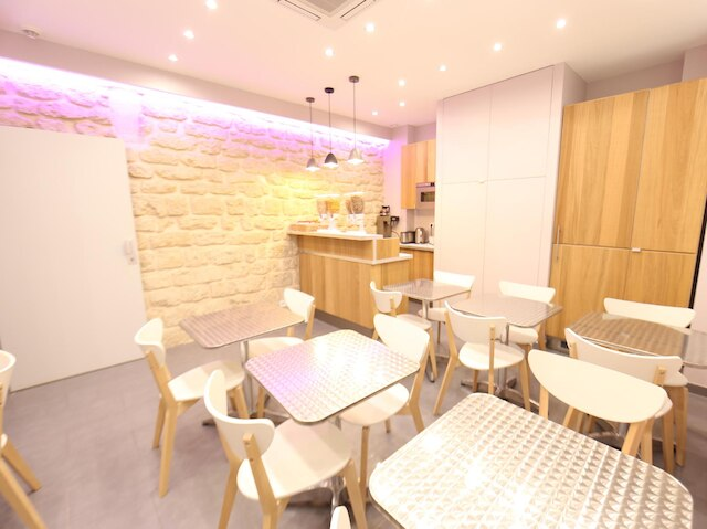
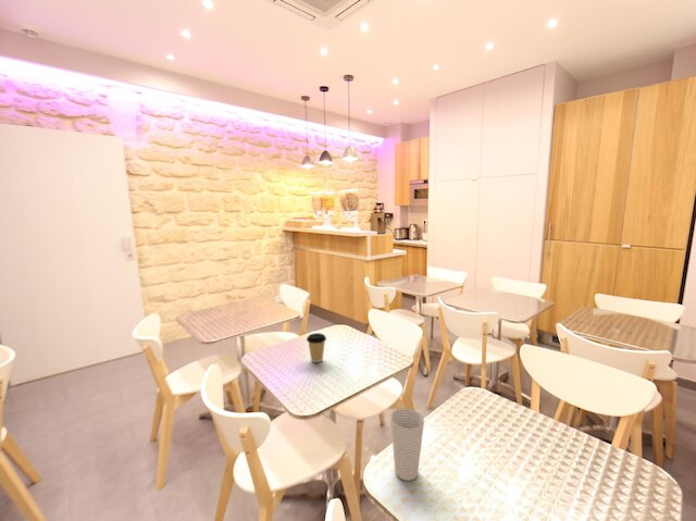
+ coffee cup (316, 347)
+ cup (406, 445)
